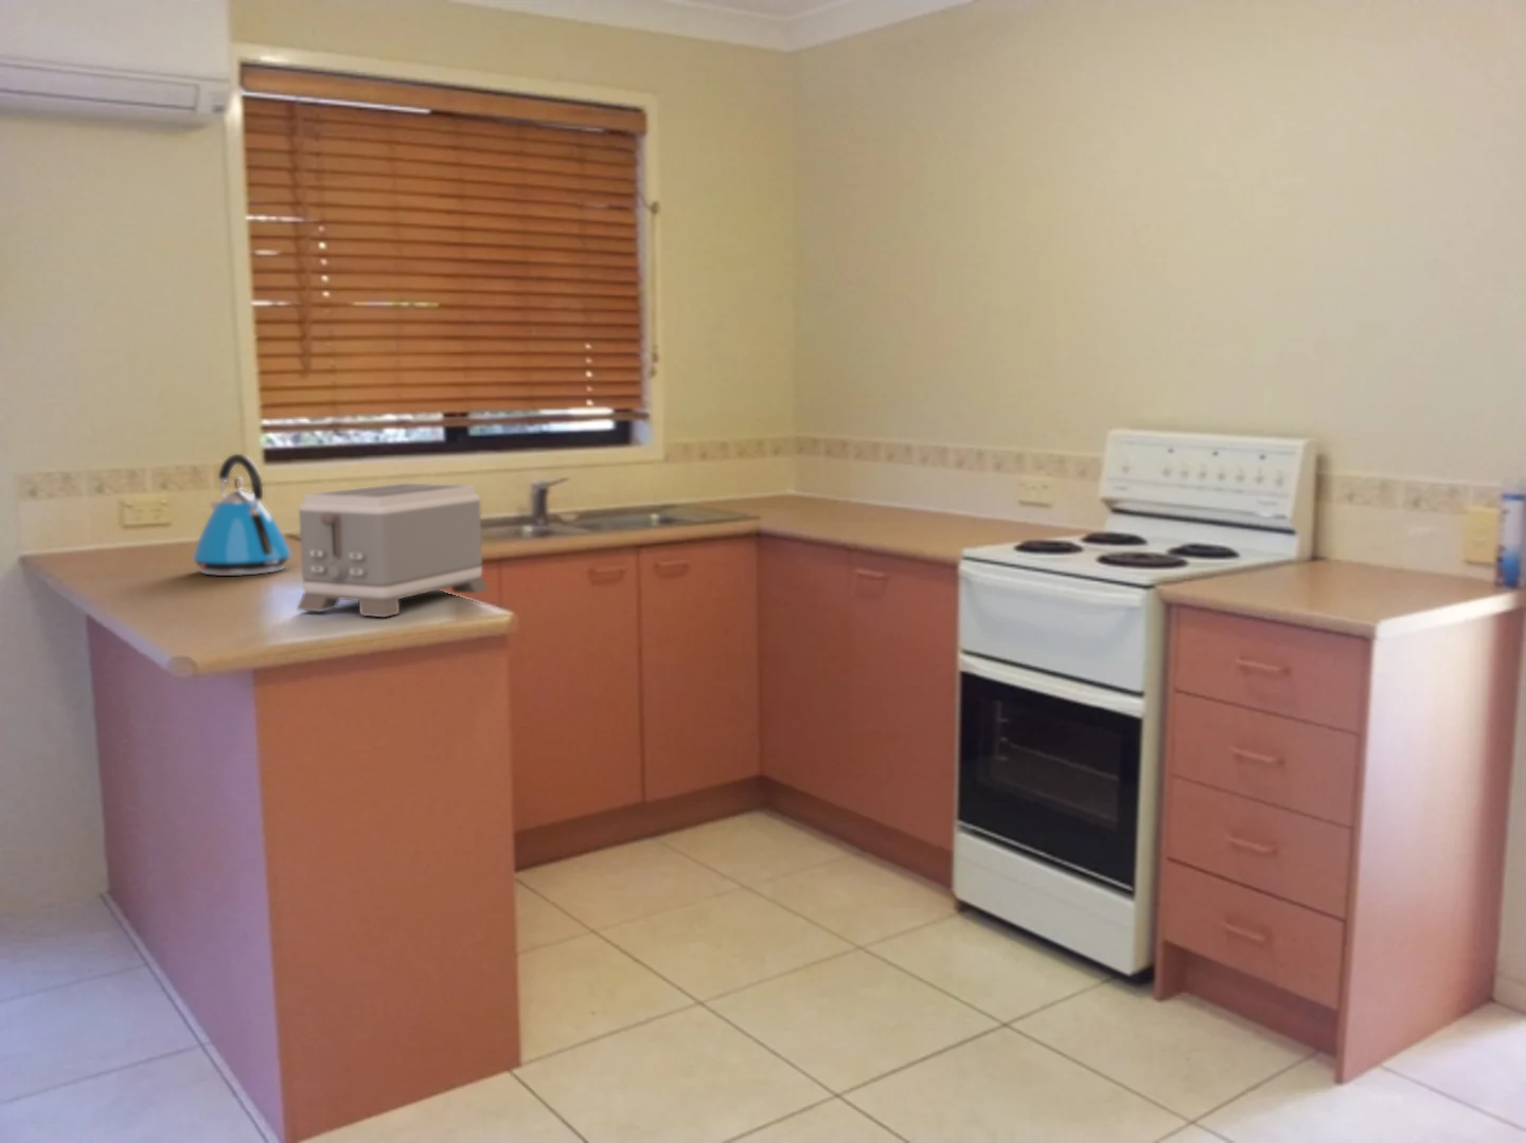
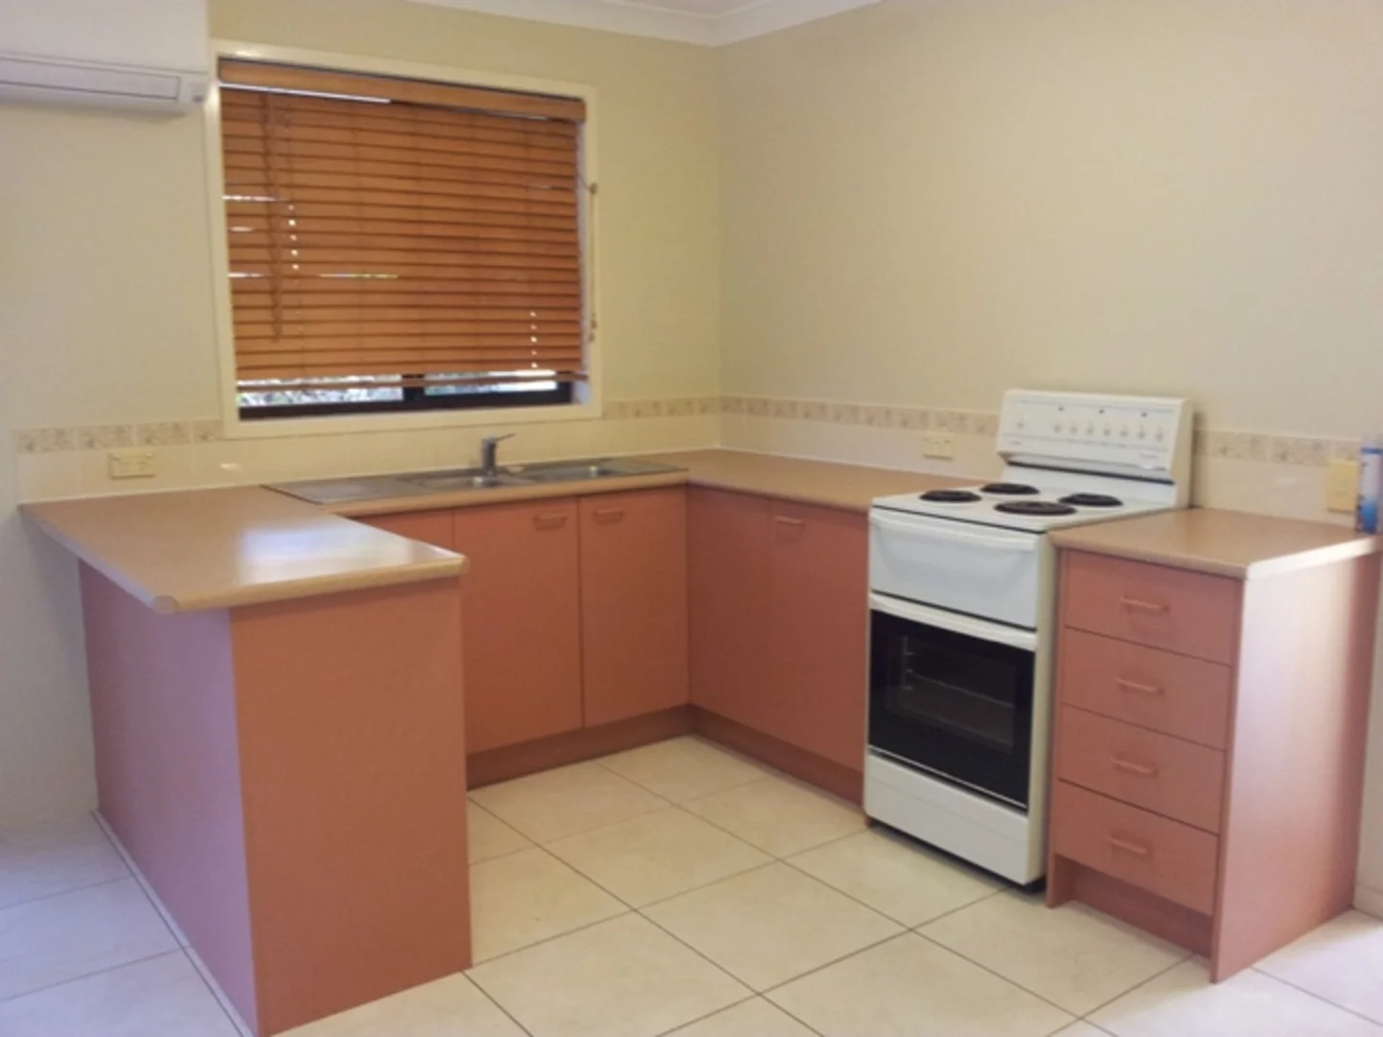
- toaster (389, 546)
- kettle (242, 513)
